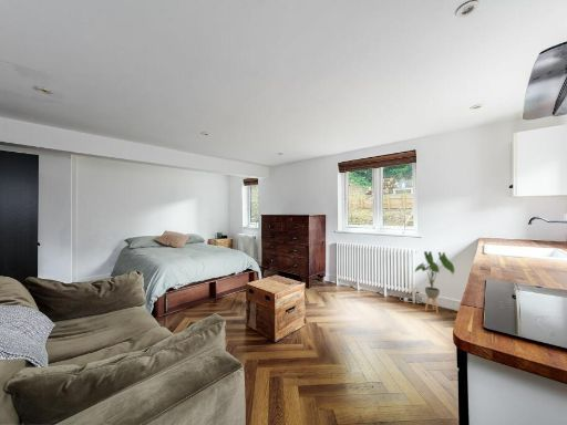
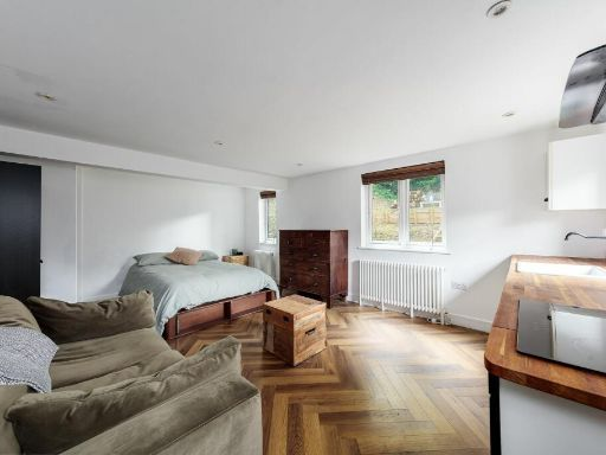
- house plant (434, 279)
